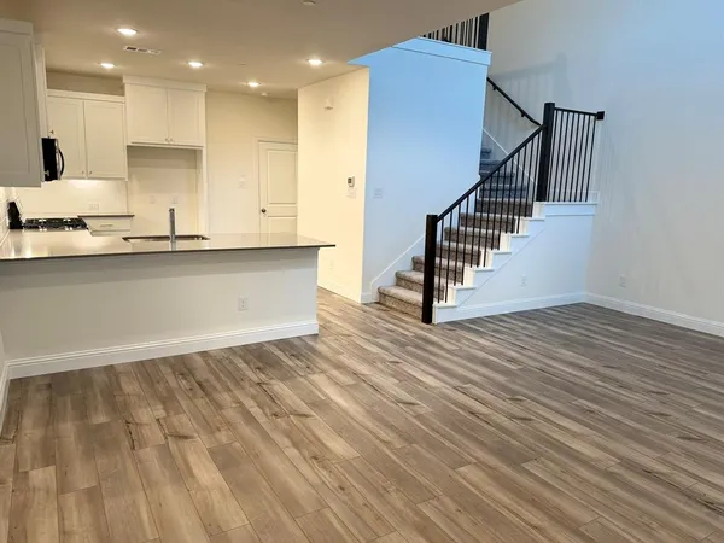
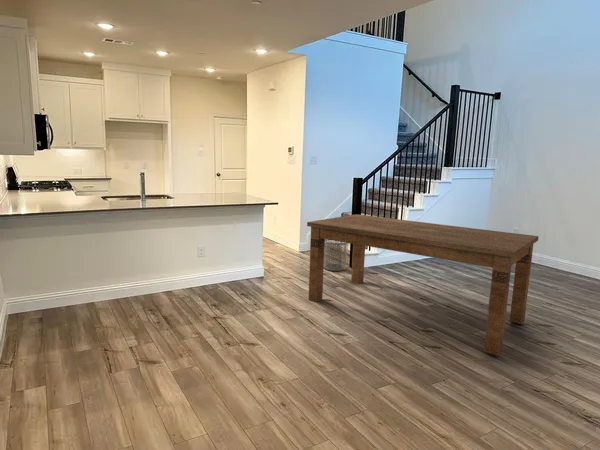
+ waste bin (334, 254)
+ dining table (416, 254)
